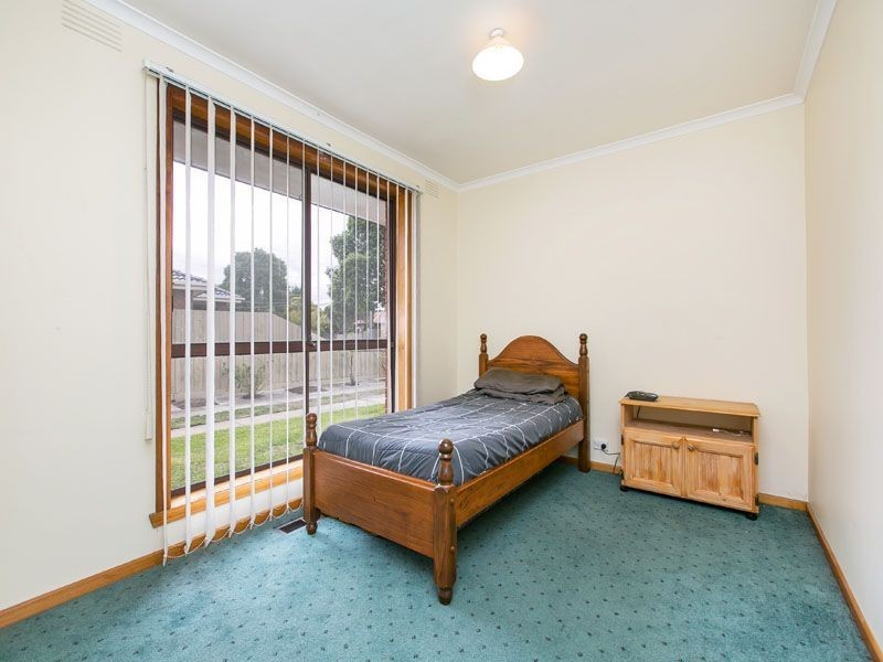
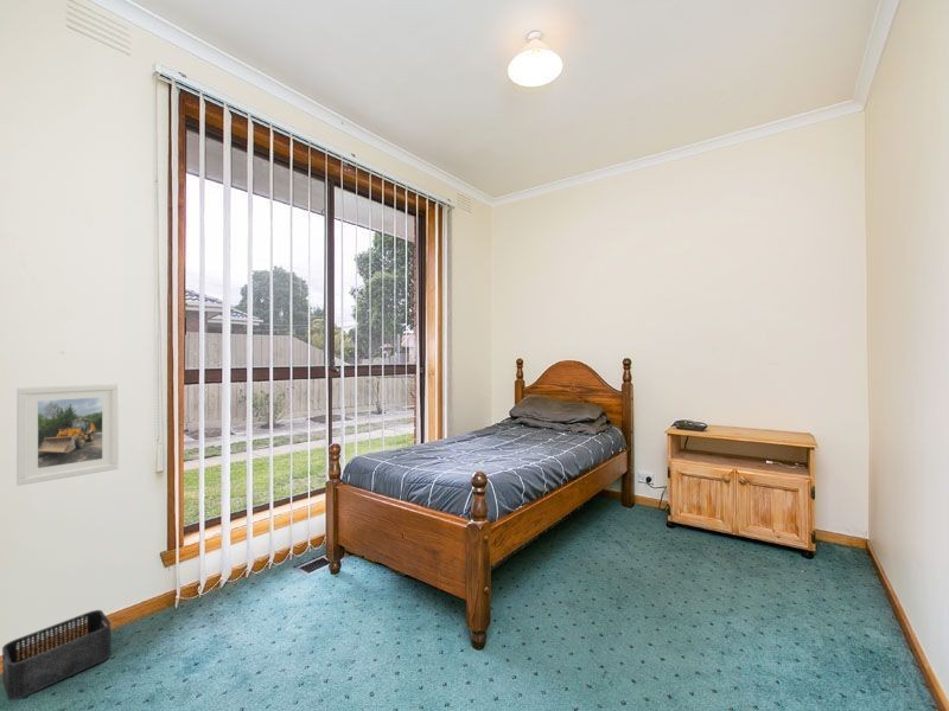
+ storage bin (58, 651)
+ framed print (71, 430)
